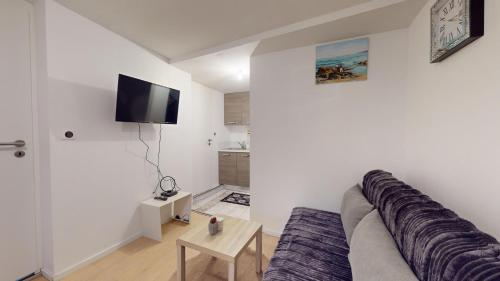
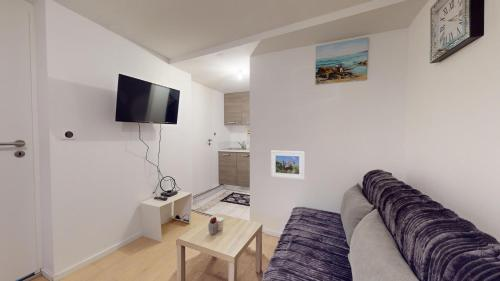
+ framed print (287, 164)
